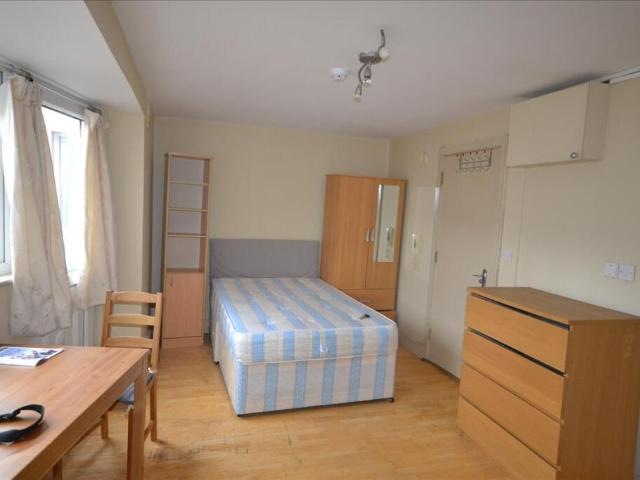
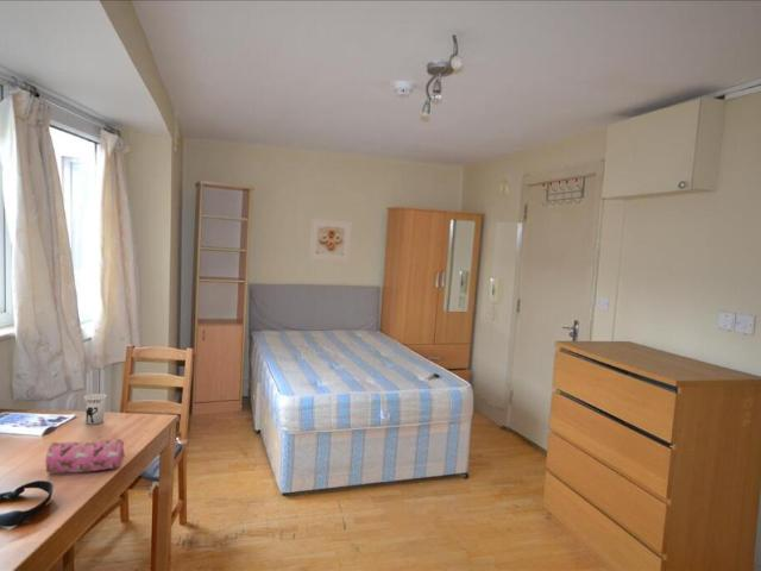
+ cup (94, 408)
+ pencil case (84, 454)
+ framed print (329, 240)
